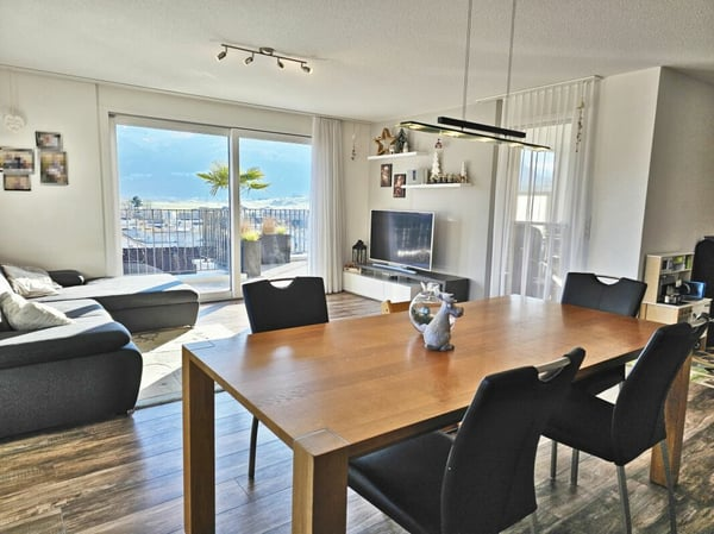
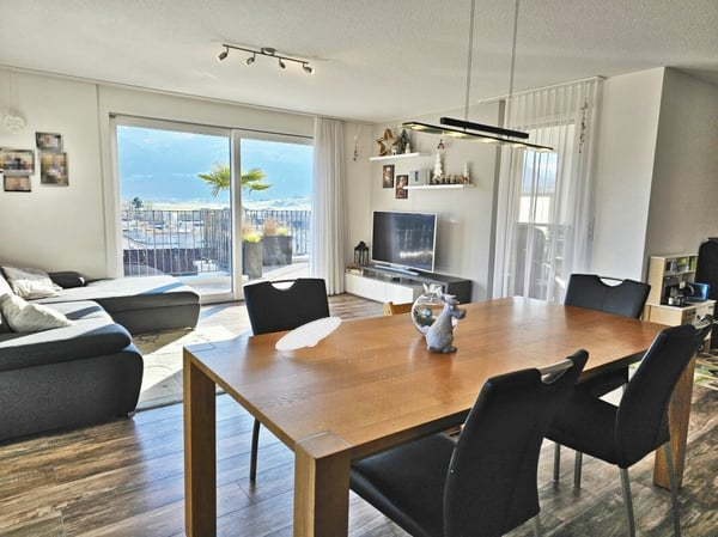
+ plate (308, 332)
